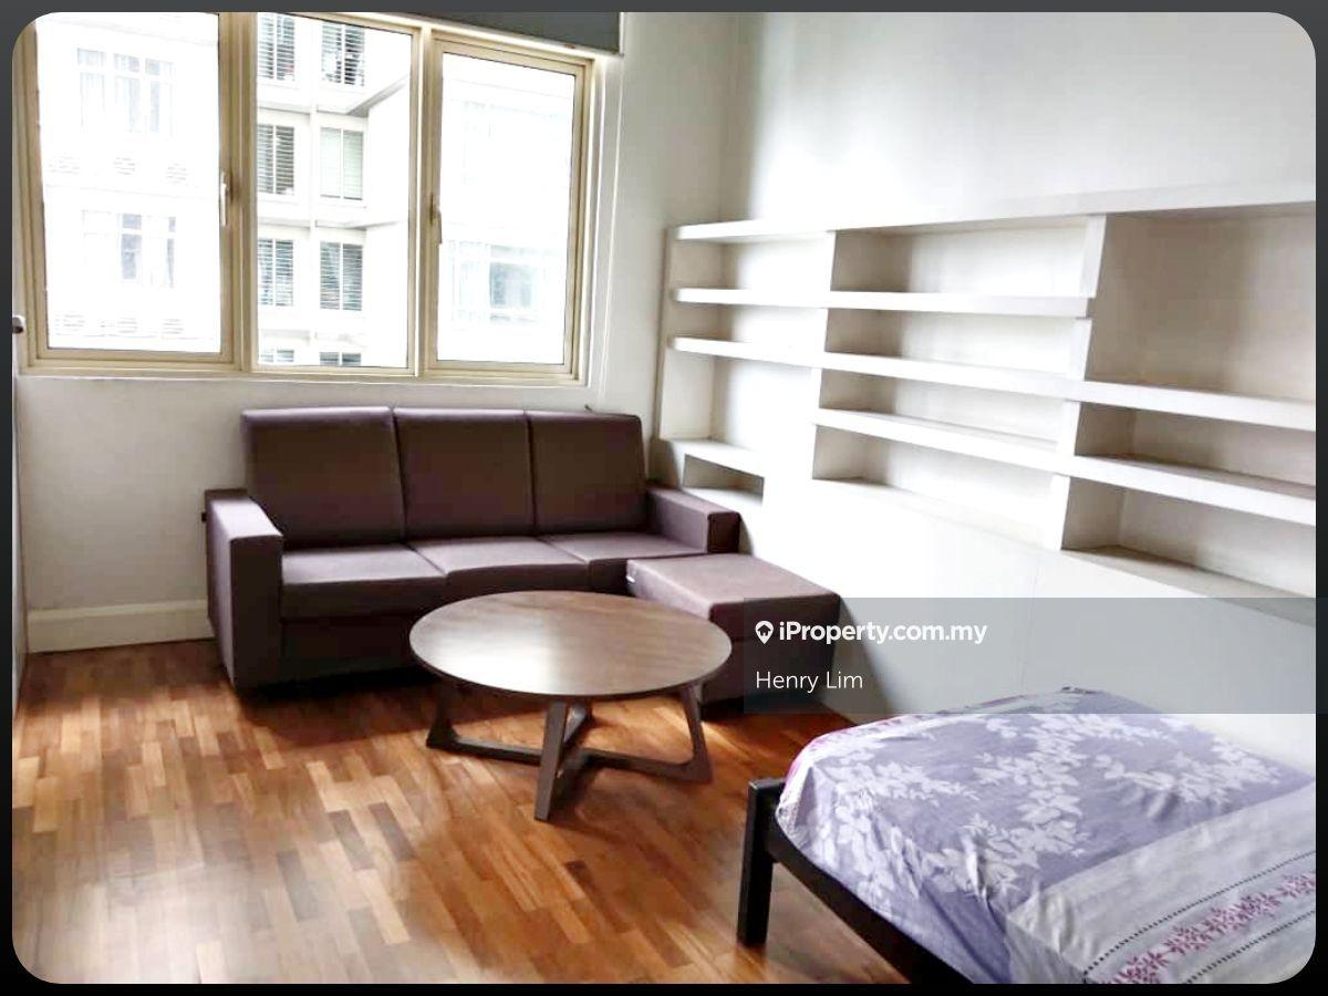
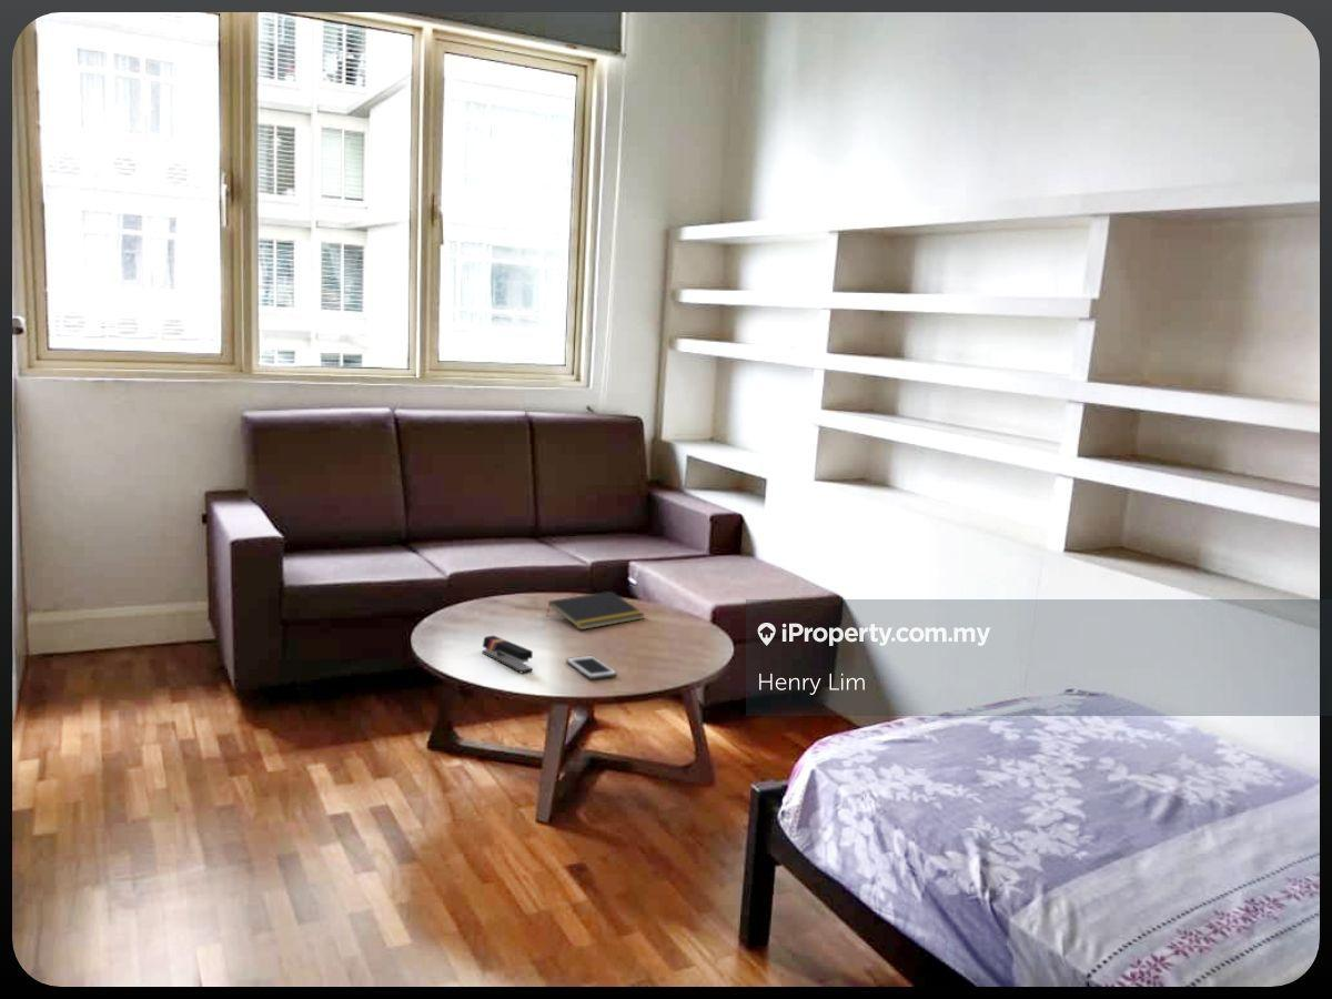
+ stapler (506, 652)
+ notepad (596, 609)
+ cell phone (591, 667)
